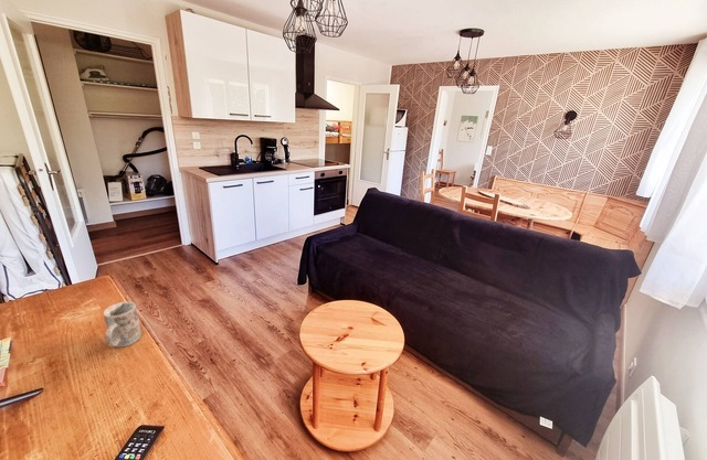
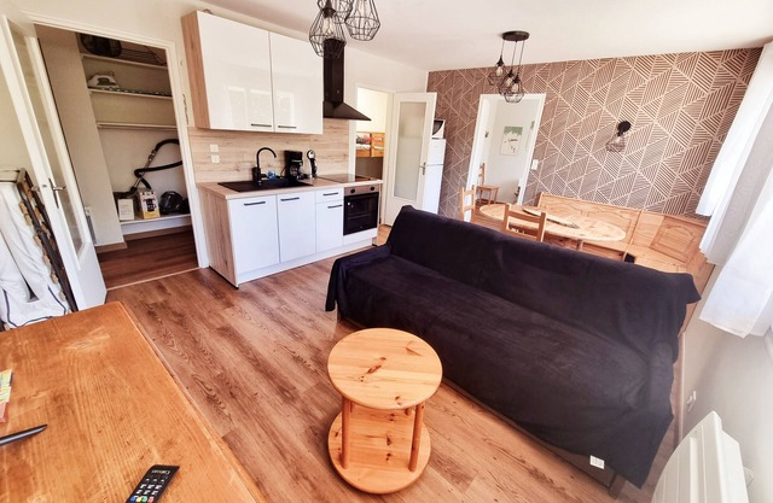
- mug (120, 325)
